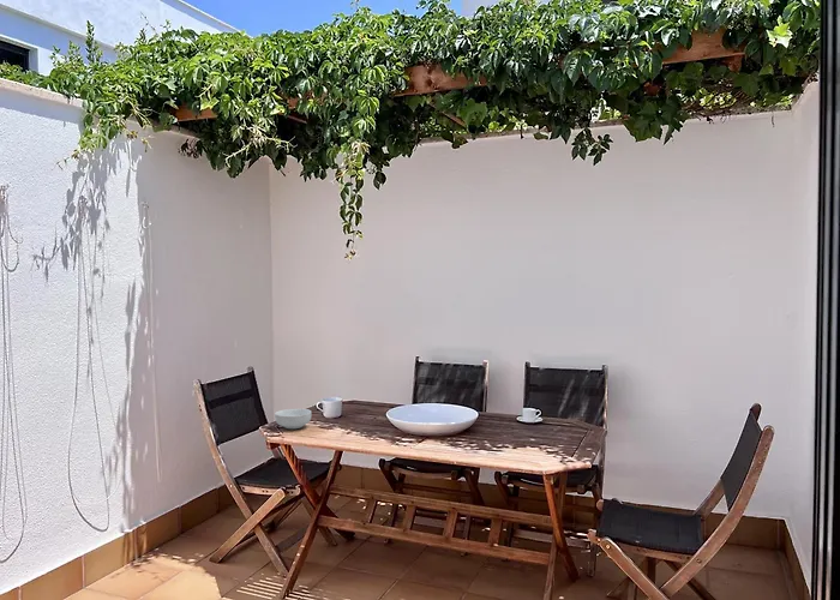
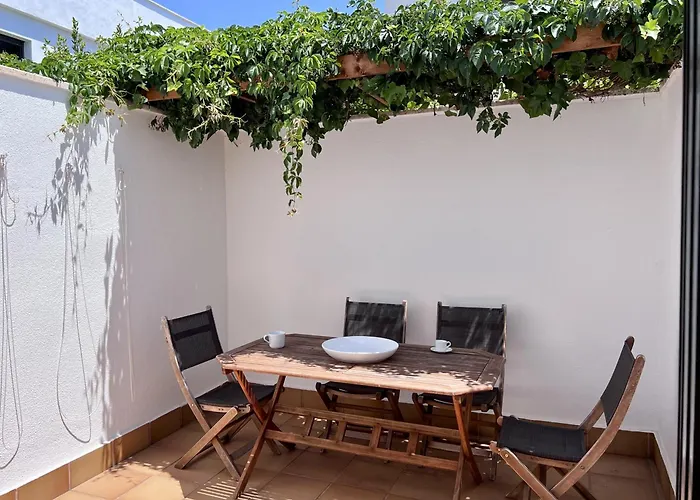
- cereal bowl (293, 419)
